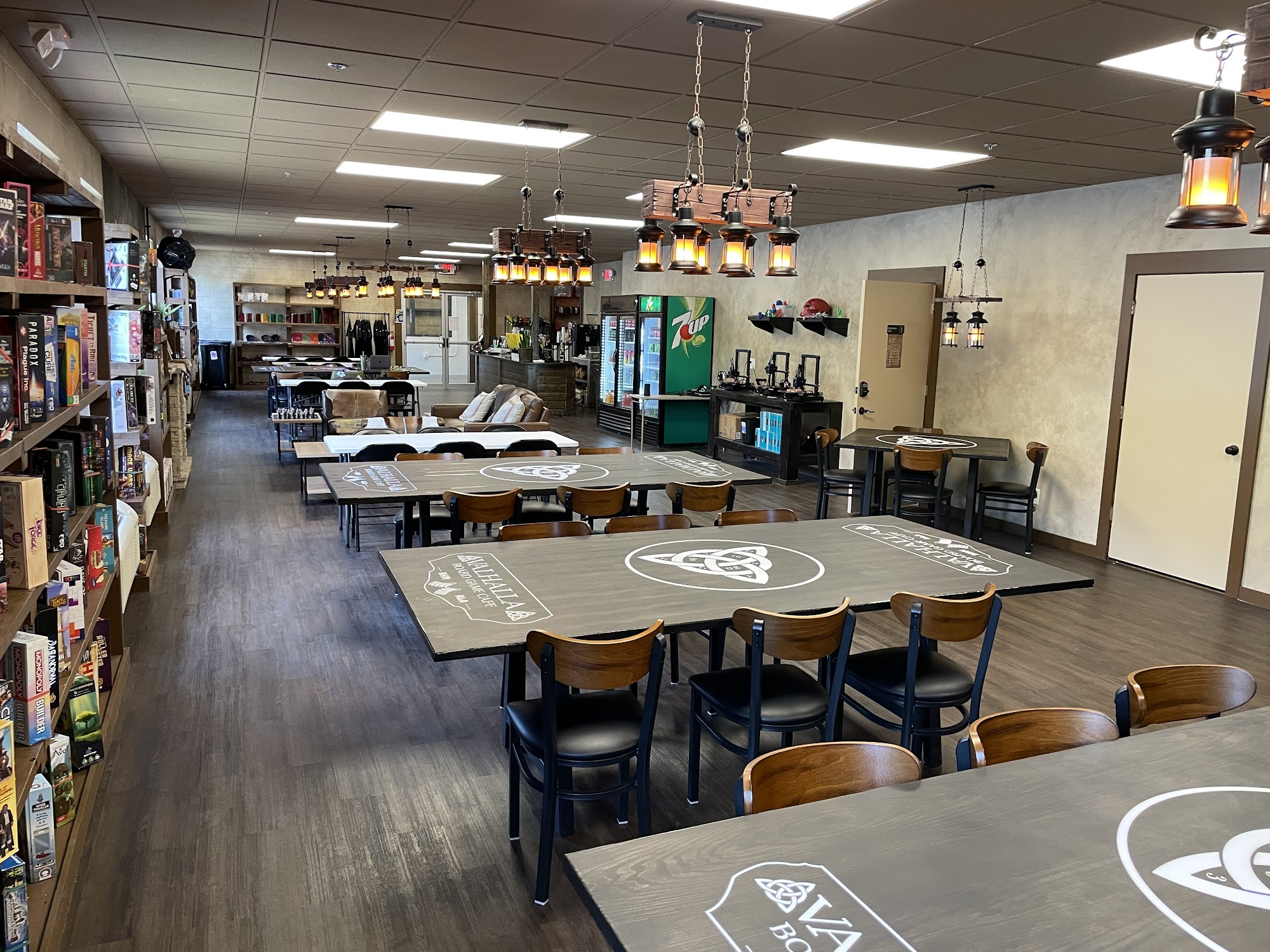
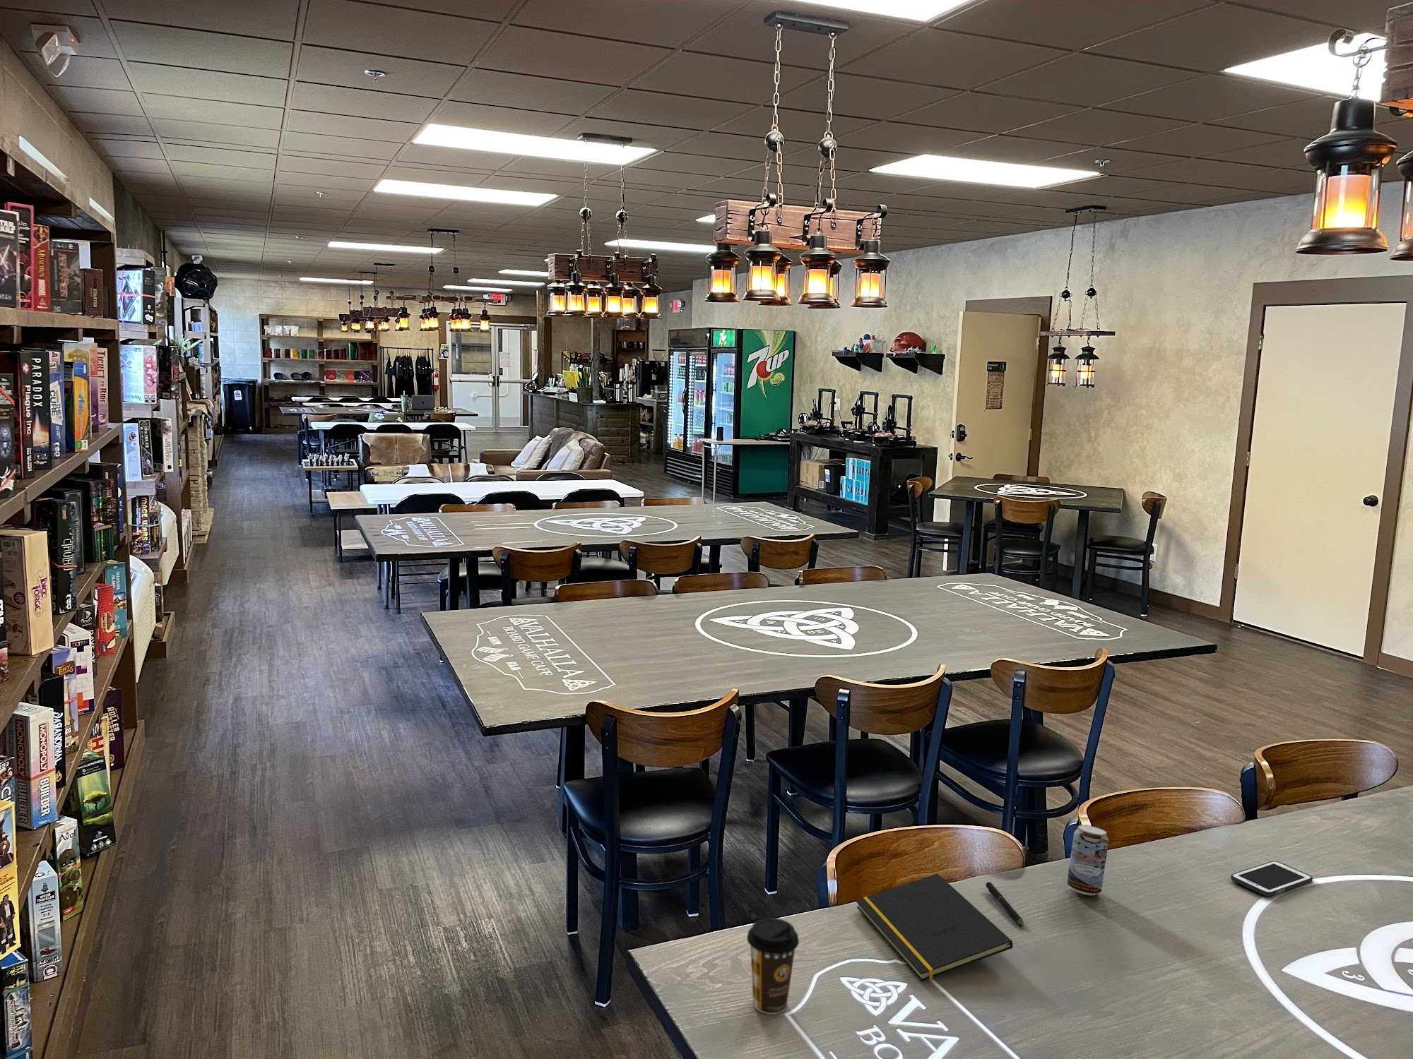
+ cell phone (1271, 879)
+ pen (1006, 903)
+ beverage can (1087, 860)
+ notepad (930, 923)
+ coffee cup (771, 967)
